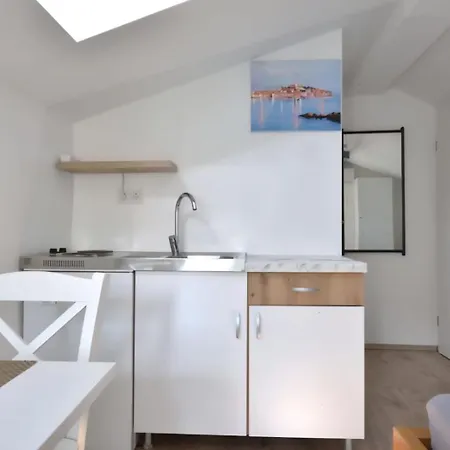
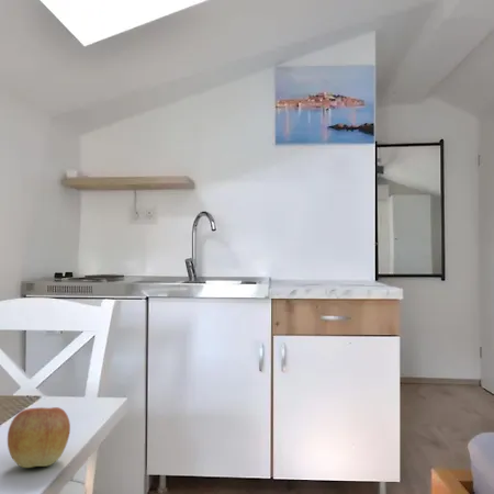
+ apple (40, 435)
